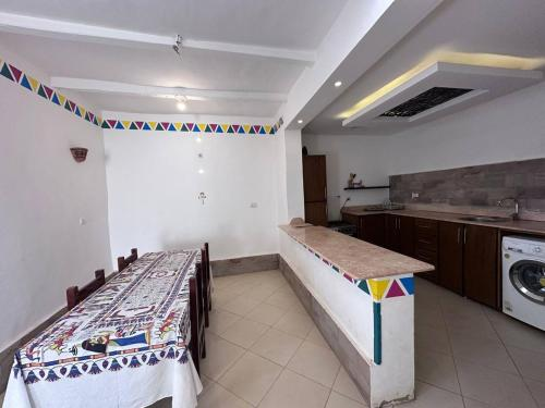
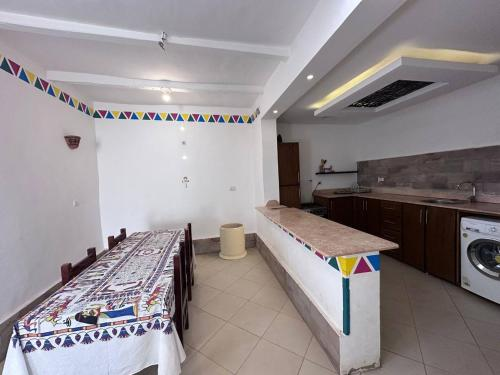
+ trash can (232, 239)
